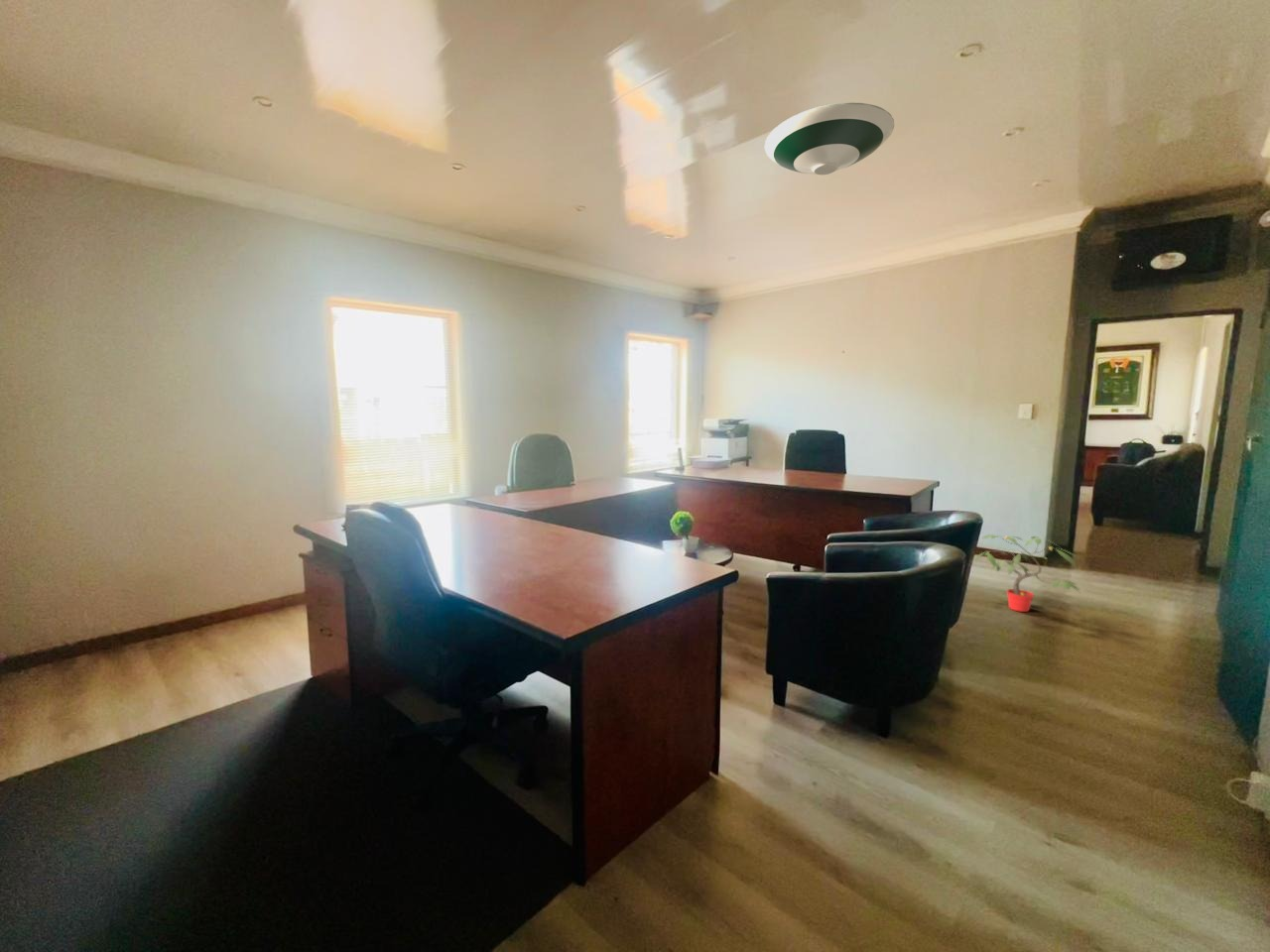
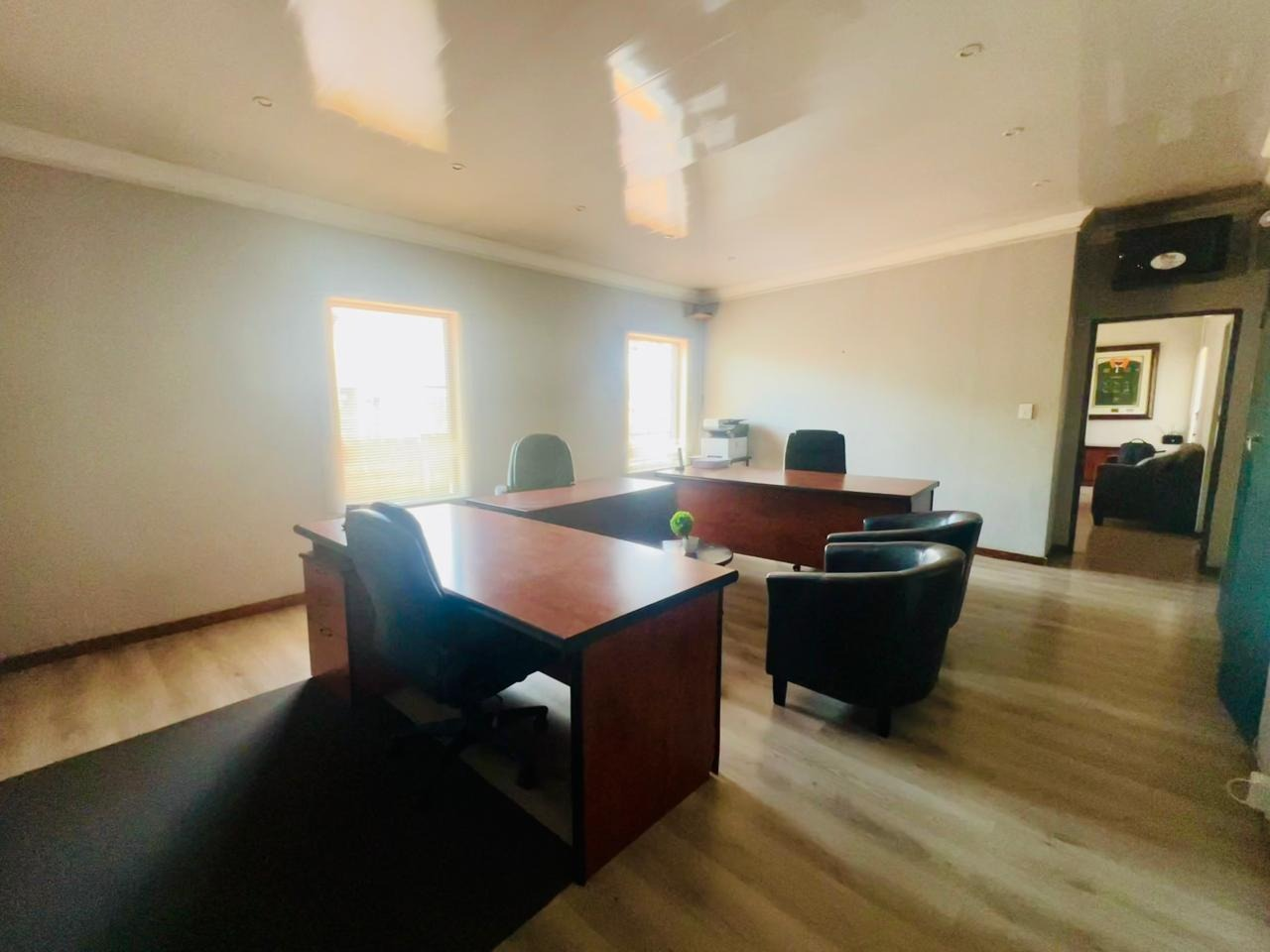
- potted plant (1025, 573)
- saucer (826, 154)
